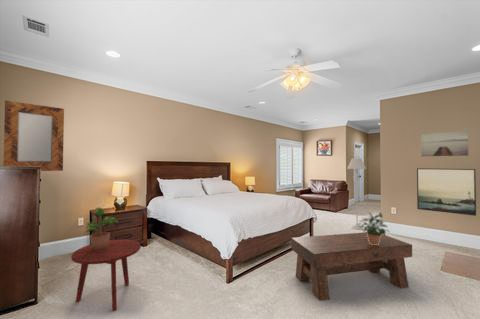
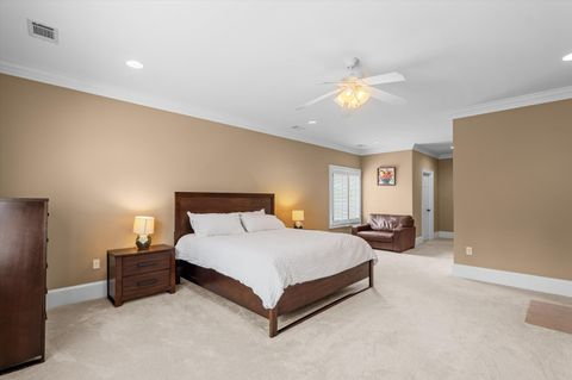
- potted plant (99, 228)
- bench (349, 261)
- potted plant (371, 227)
- side table (111, 273)
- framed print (444, 190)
- wall art (443, 144)
- home mirror (35, 137)
- floor lamp (356, 193)
